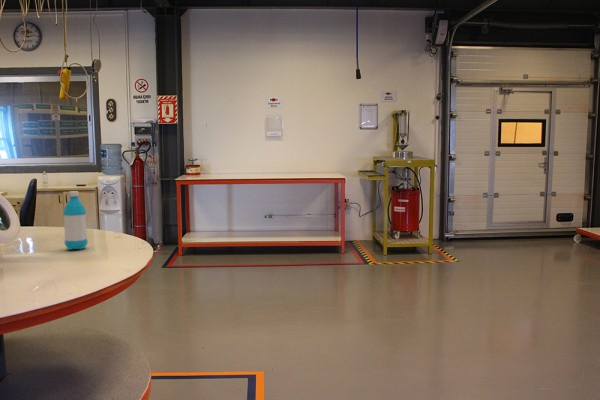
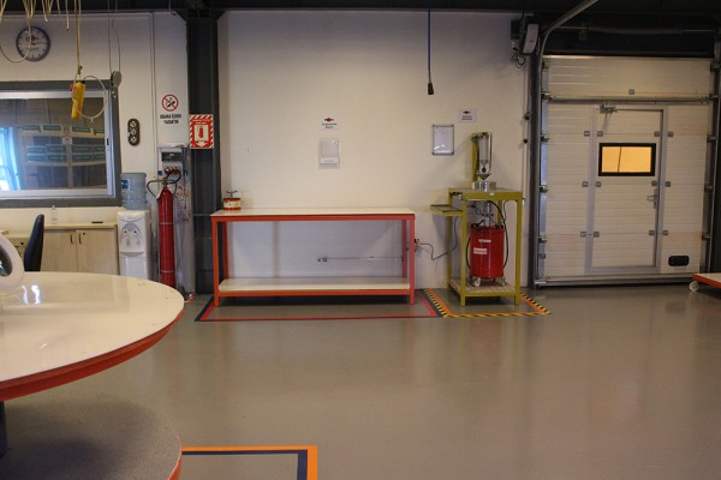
- water bottle (75, 220)
